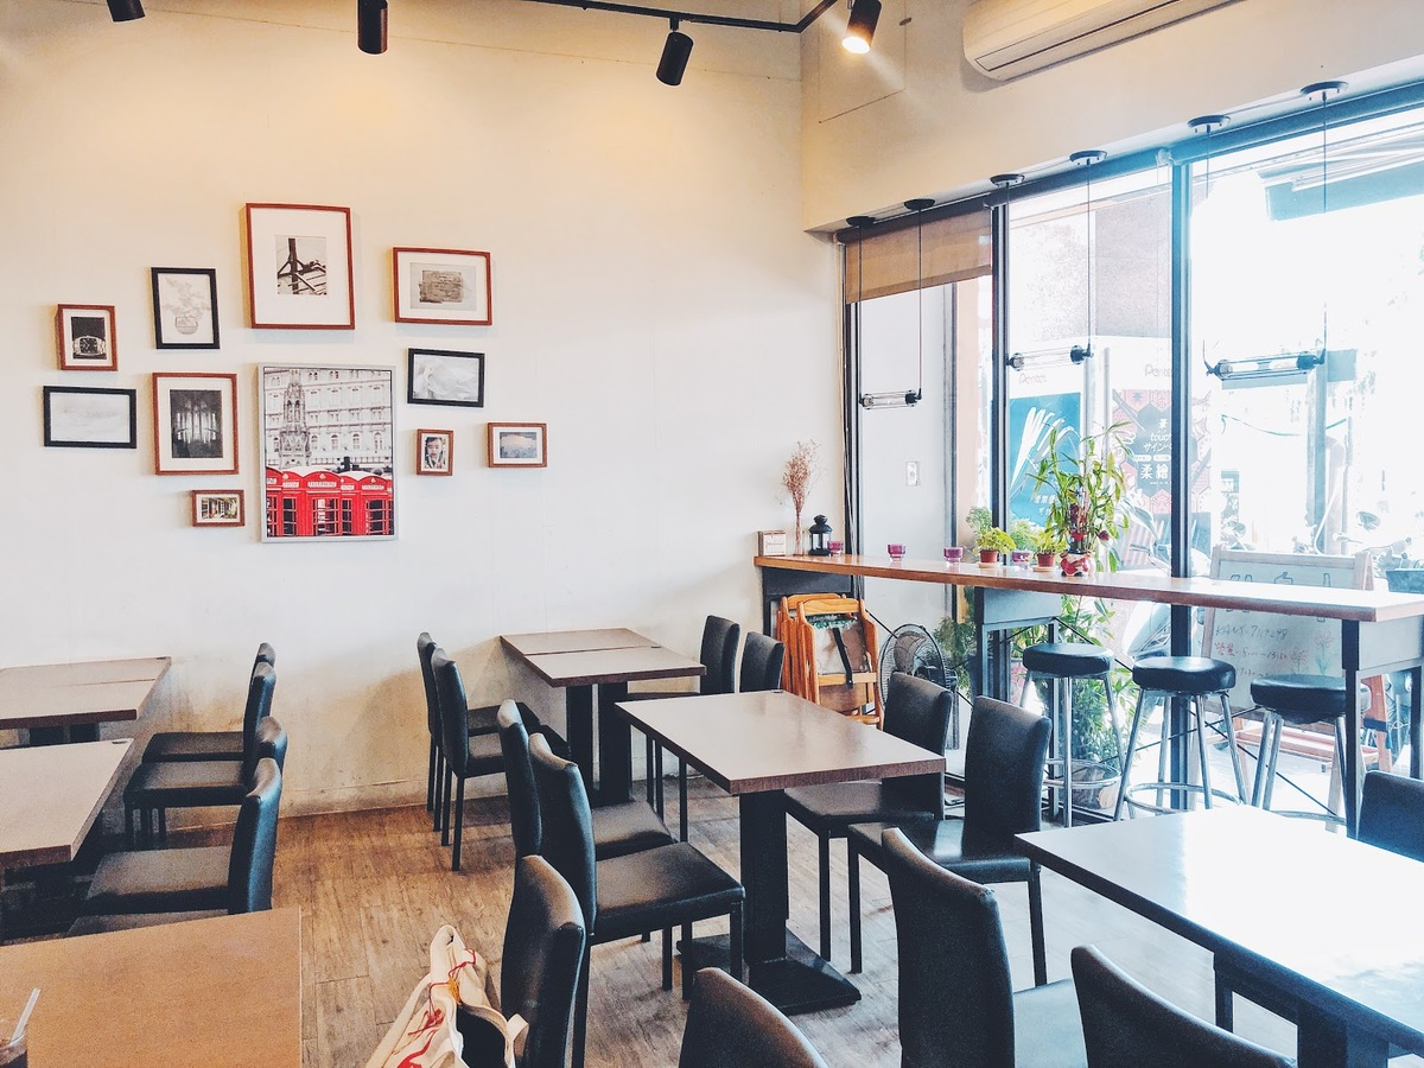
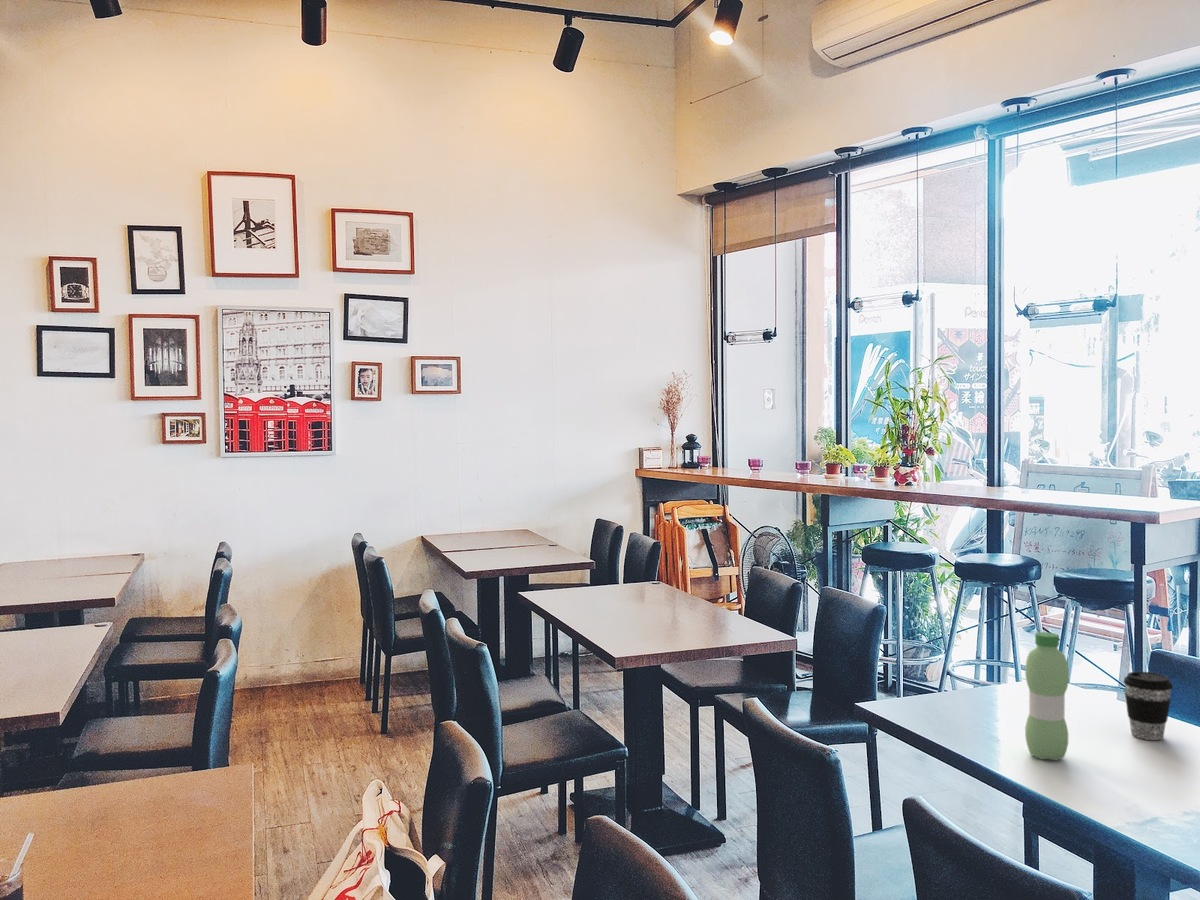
+ water bottle (1046, 695)
+ coffee cup (1147, 705)
